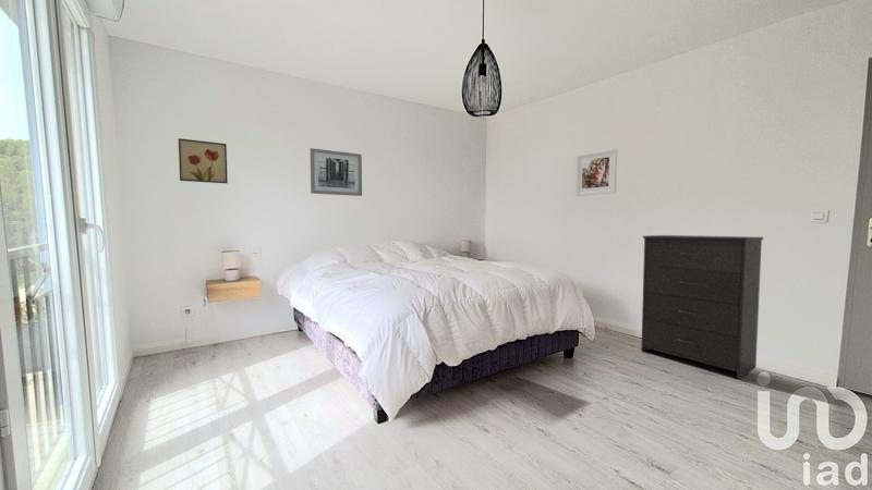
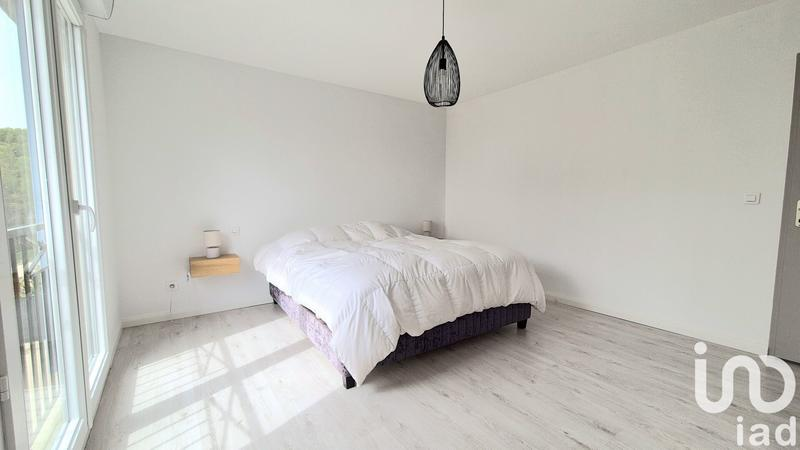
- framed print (595, 173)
- dresser (697, 298)
- wall art (203, 161)
- wall art (337, 173)
